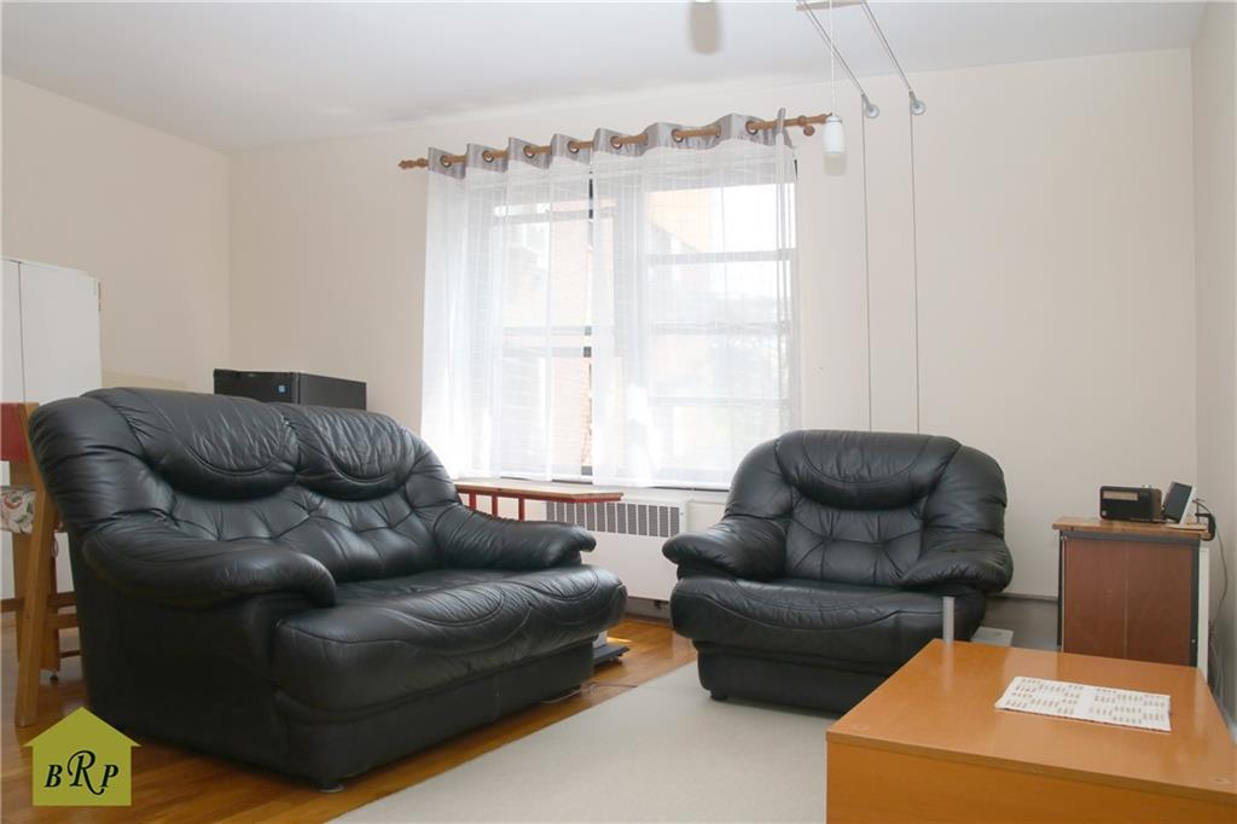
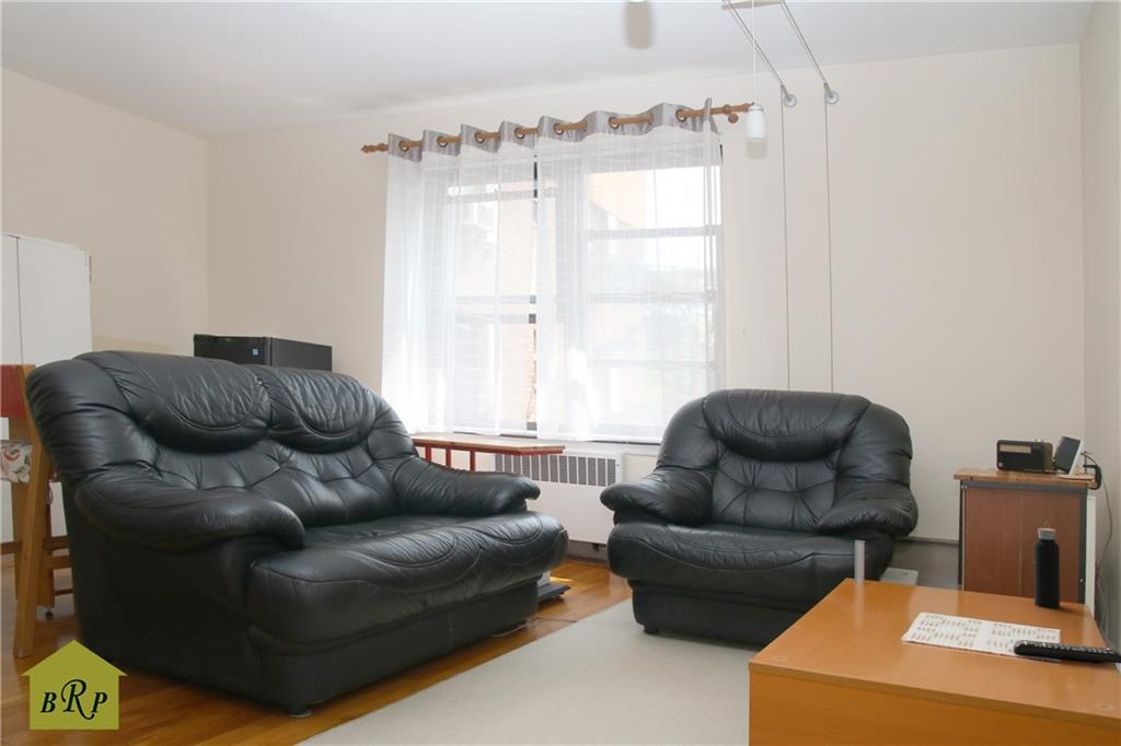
+ remote control (1067, 651)
+ water bottle (1047, 563)
